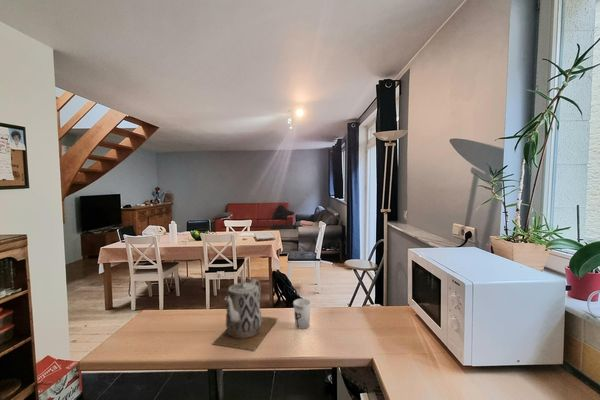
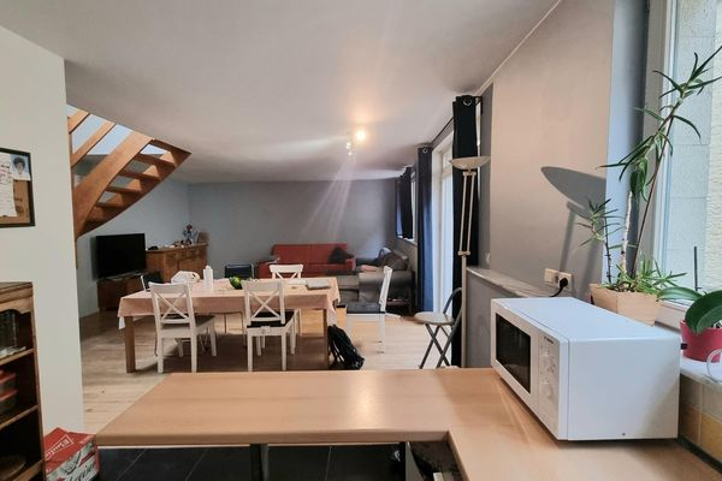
- cup (302, 313)
- teapot (246, 304)
